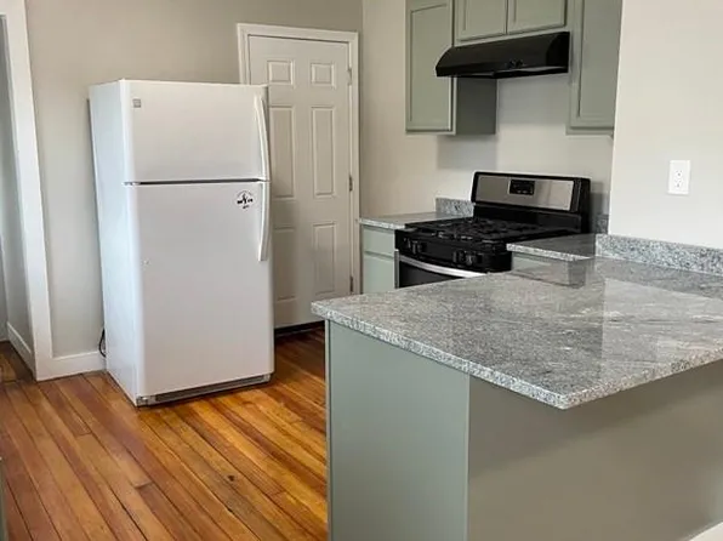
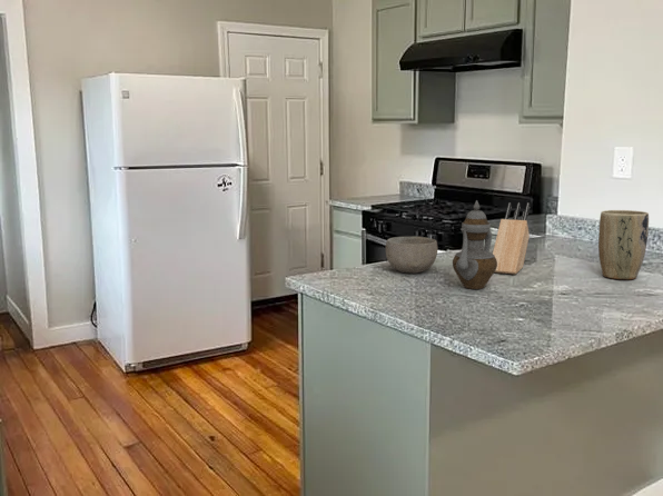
+ knife block (511, 236)
+ teapot (475, 244)
+ bowl (410, 255)
+ plant pot (622, 244)
